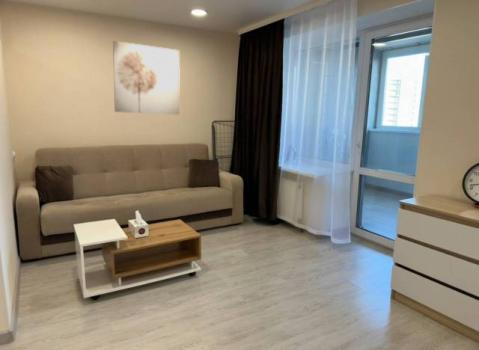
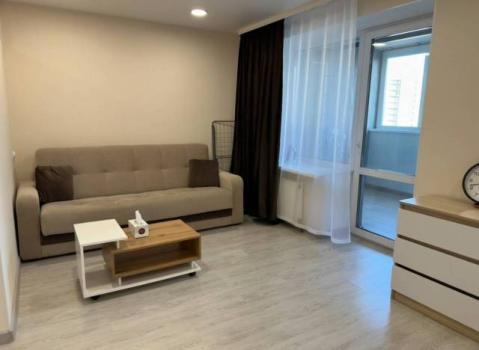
- wall art (148, 80)
